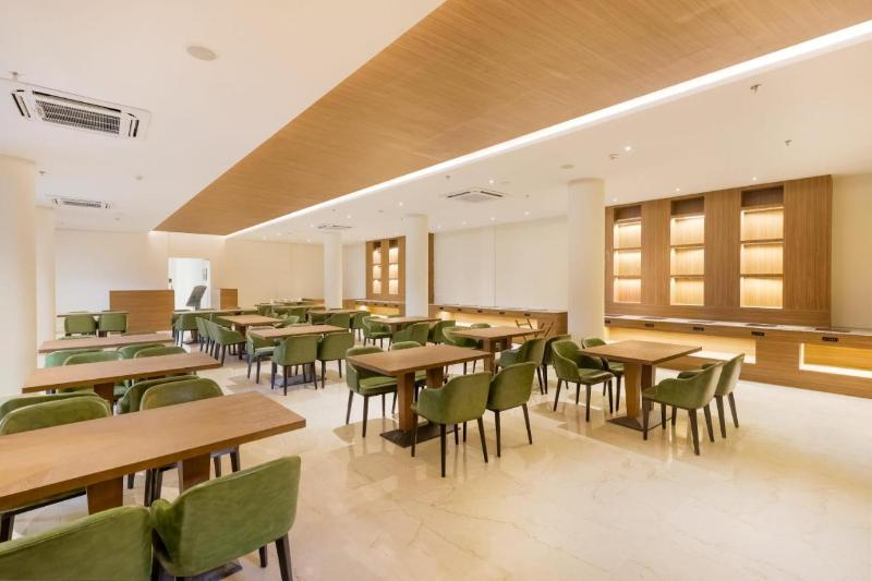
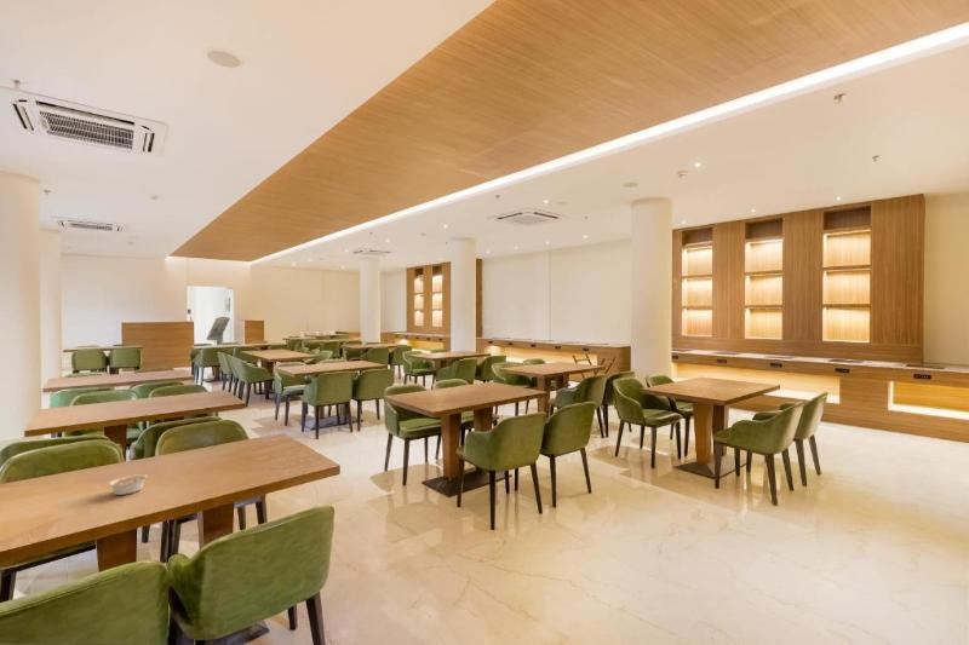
+ legume (130, 483)
